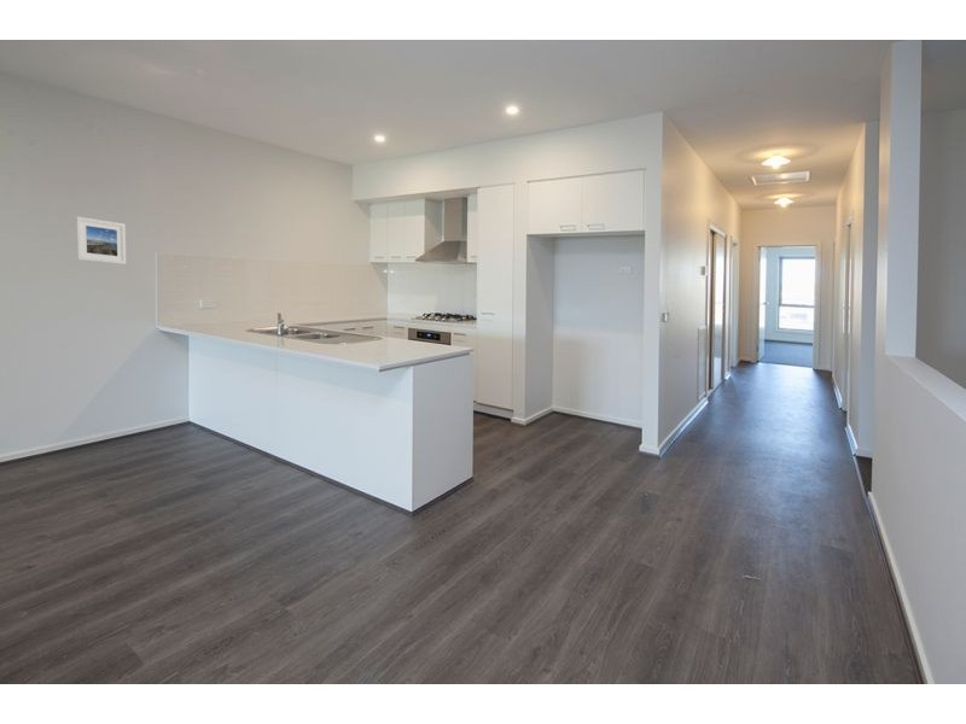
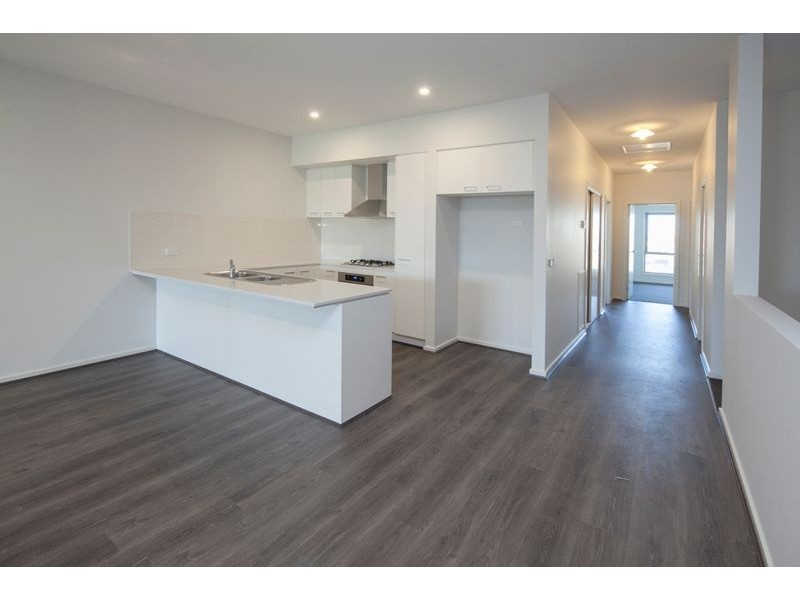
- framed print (101, 240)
